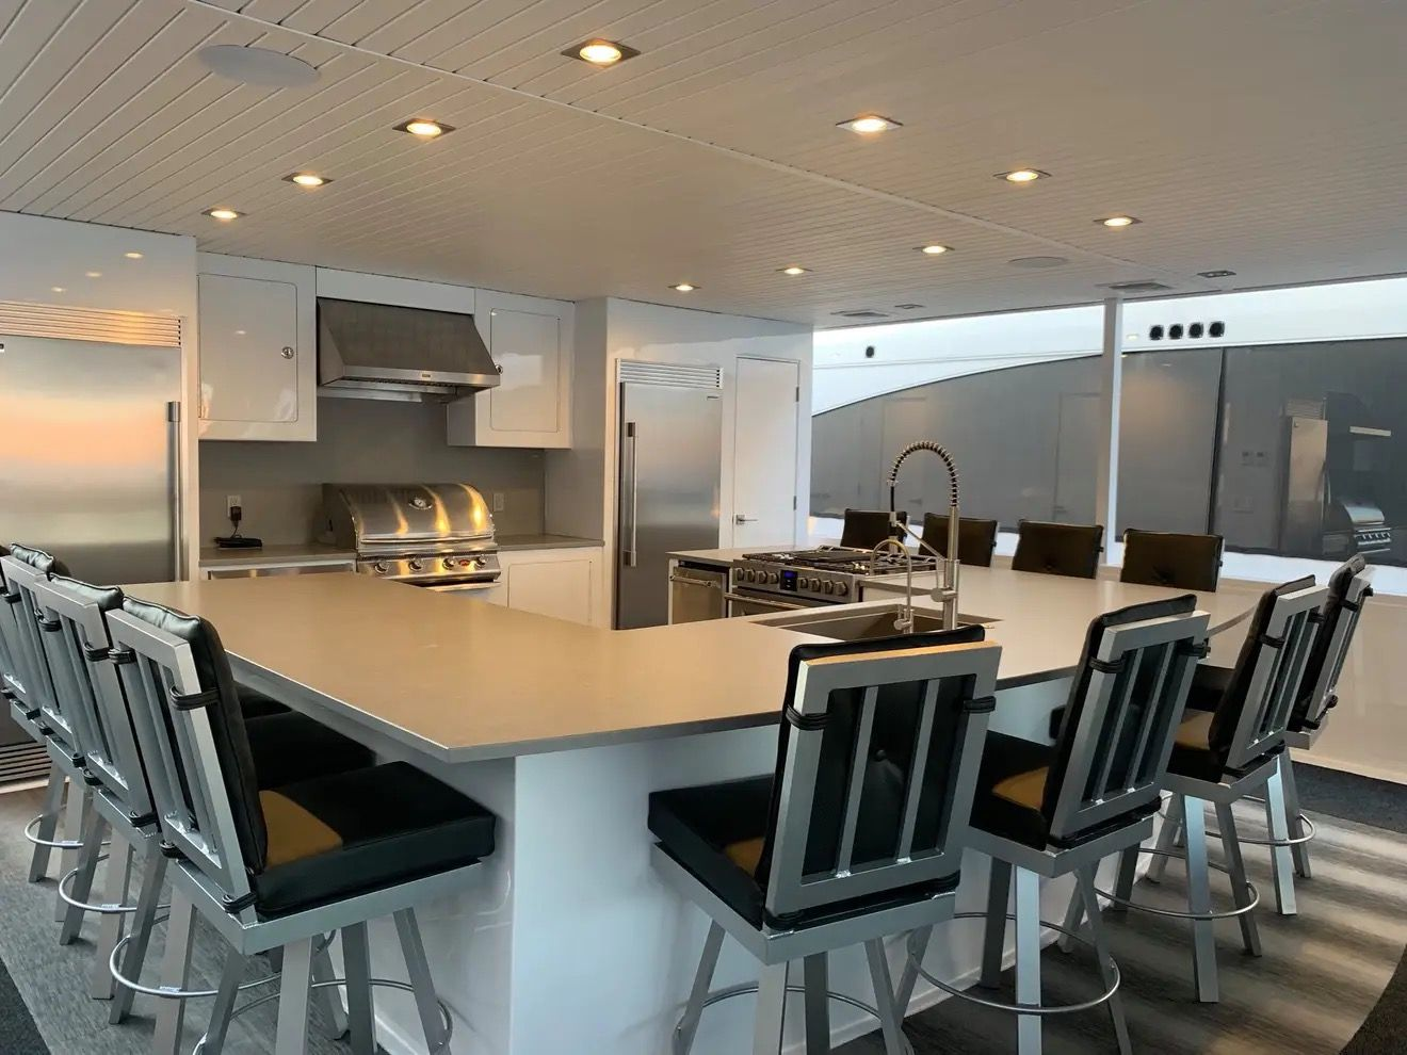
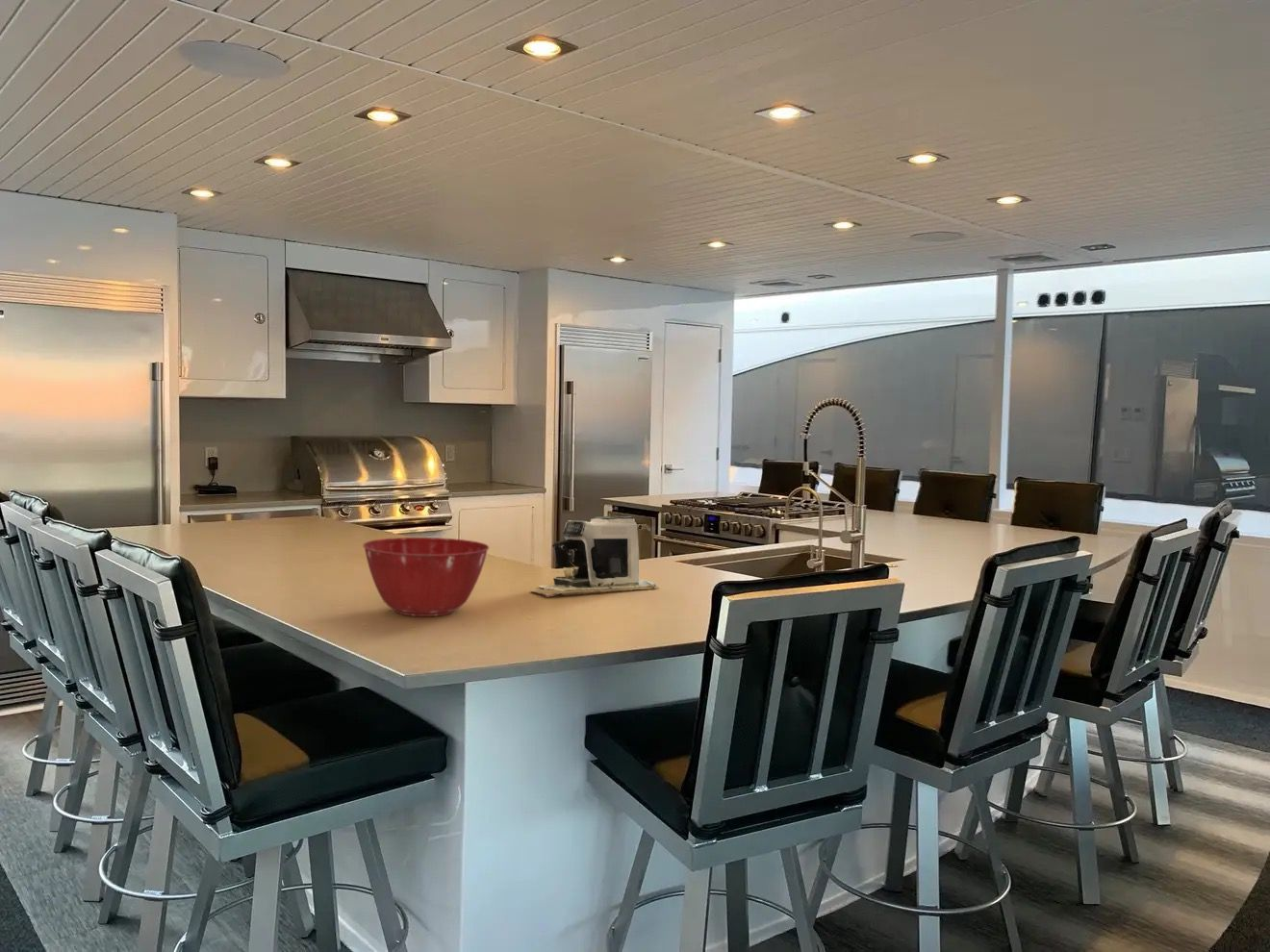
+ mixing bowl (426, 577)
+ coffee maker (598, 553)
